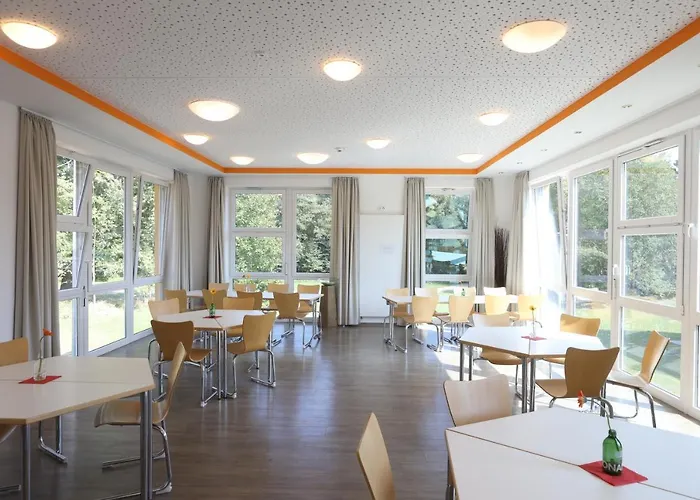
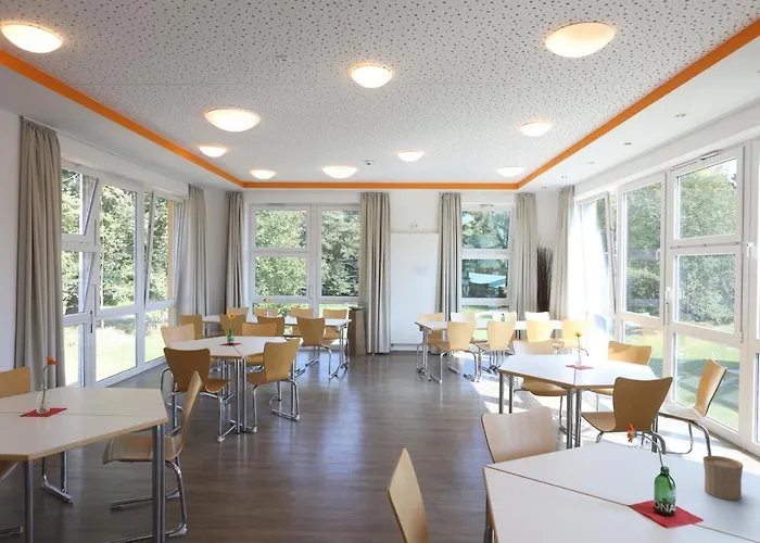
+ cup (722, 477)
